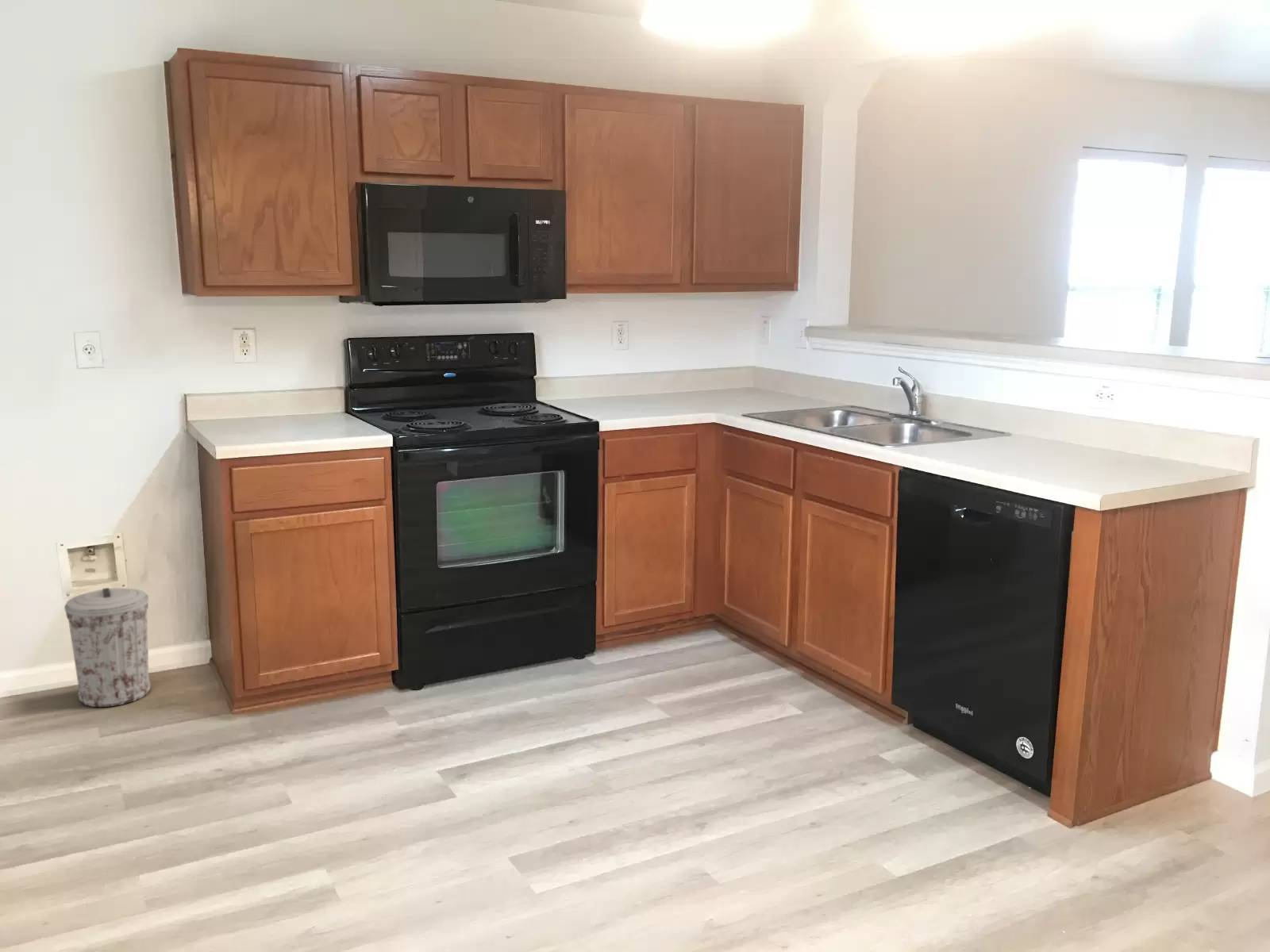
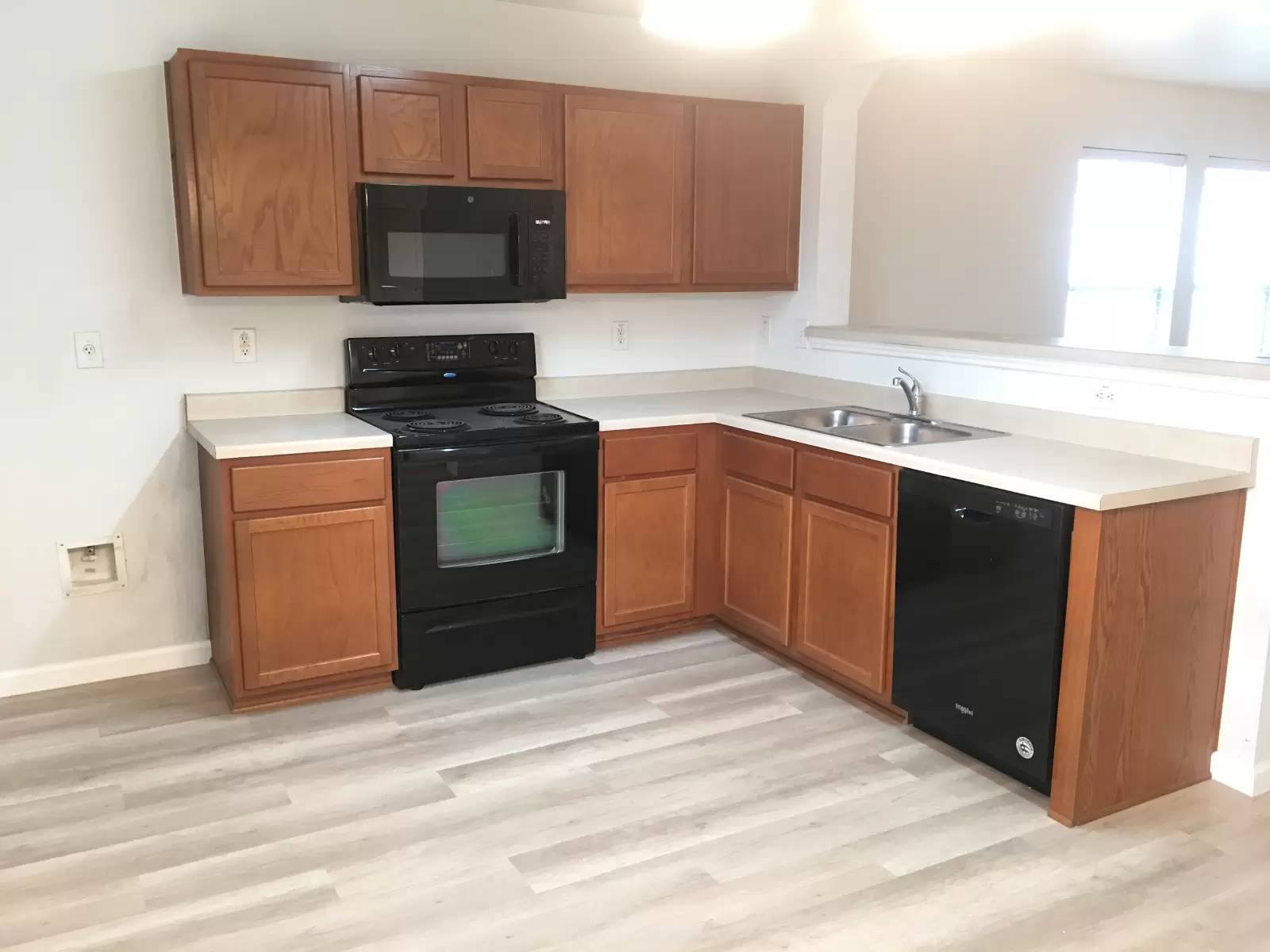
- trash can (110, 643)
